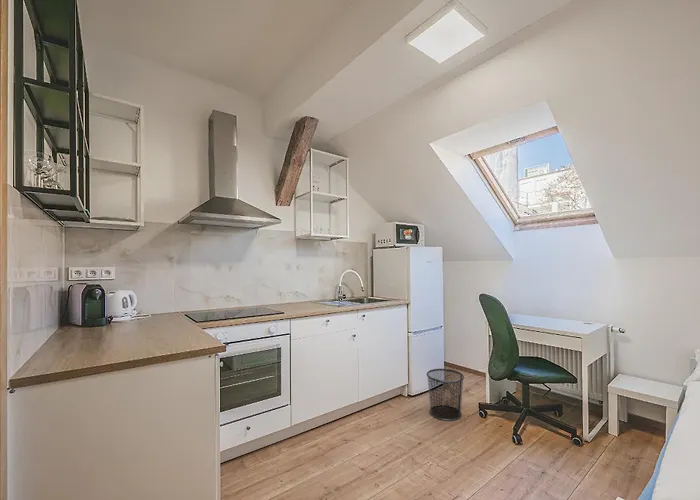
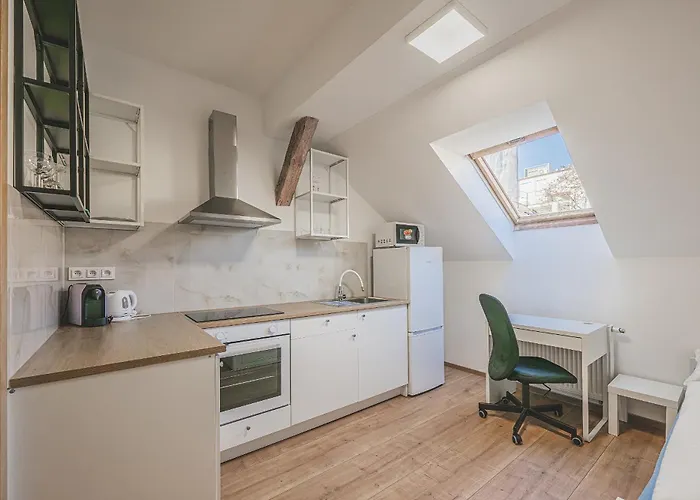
- waste bin (445, 394)
